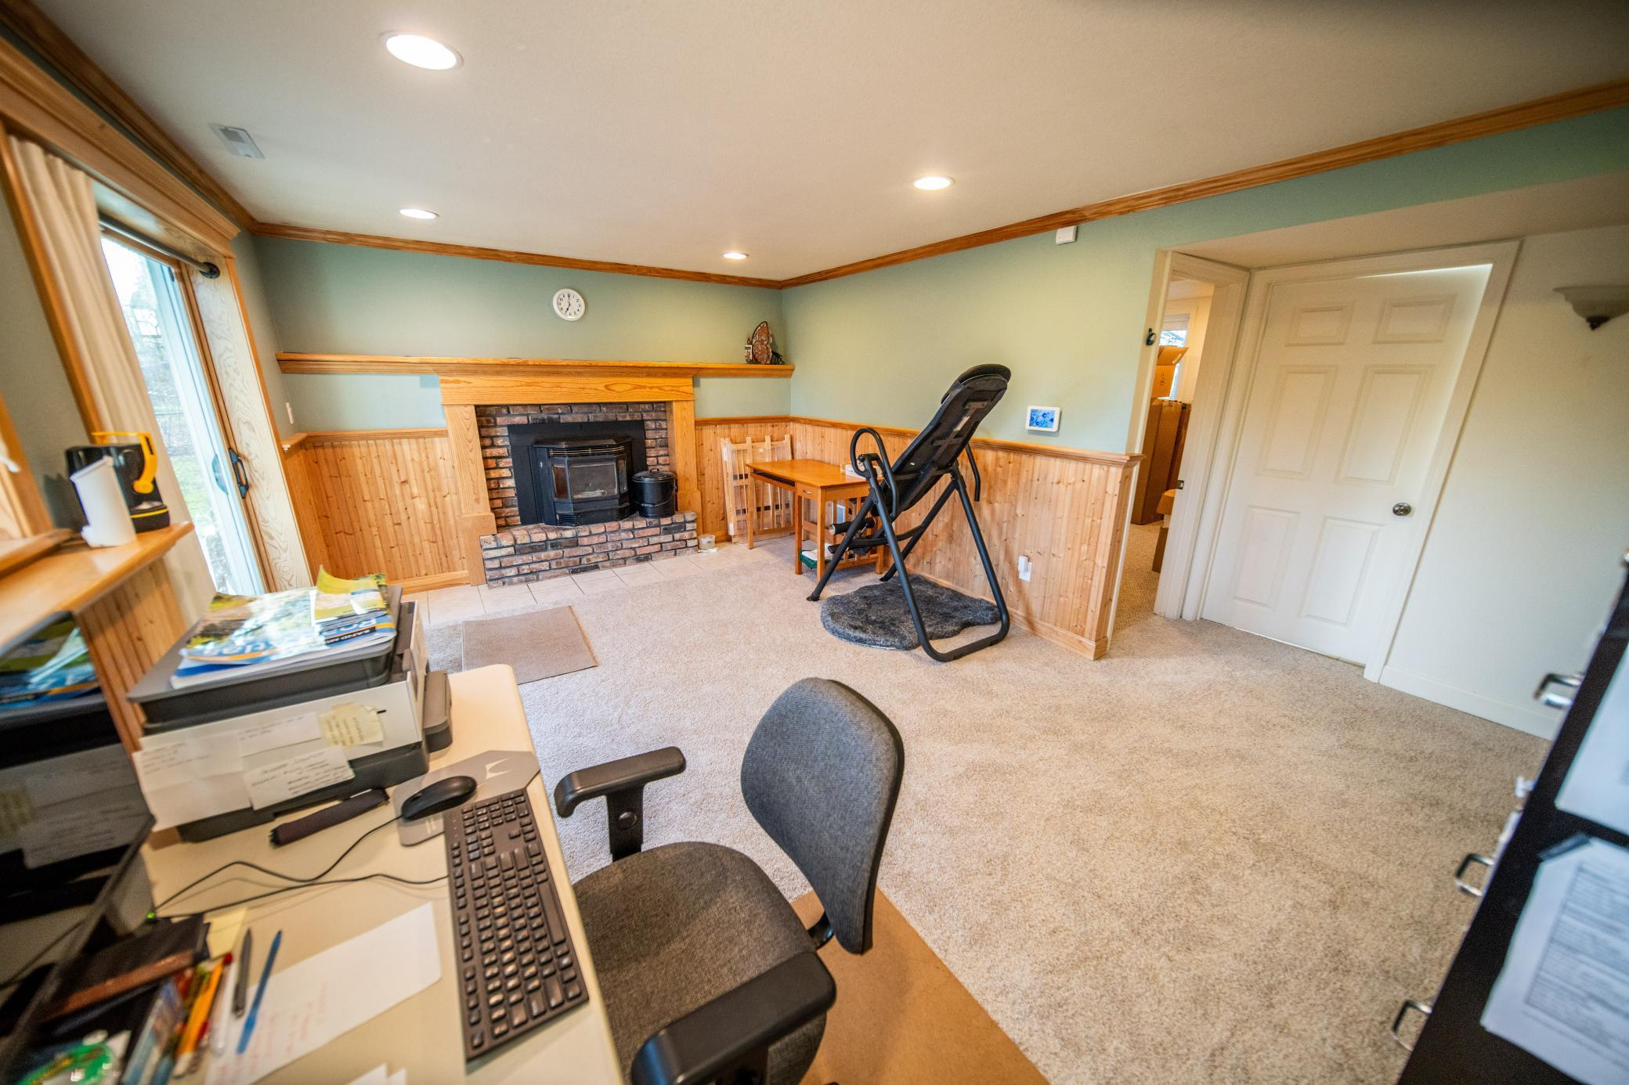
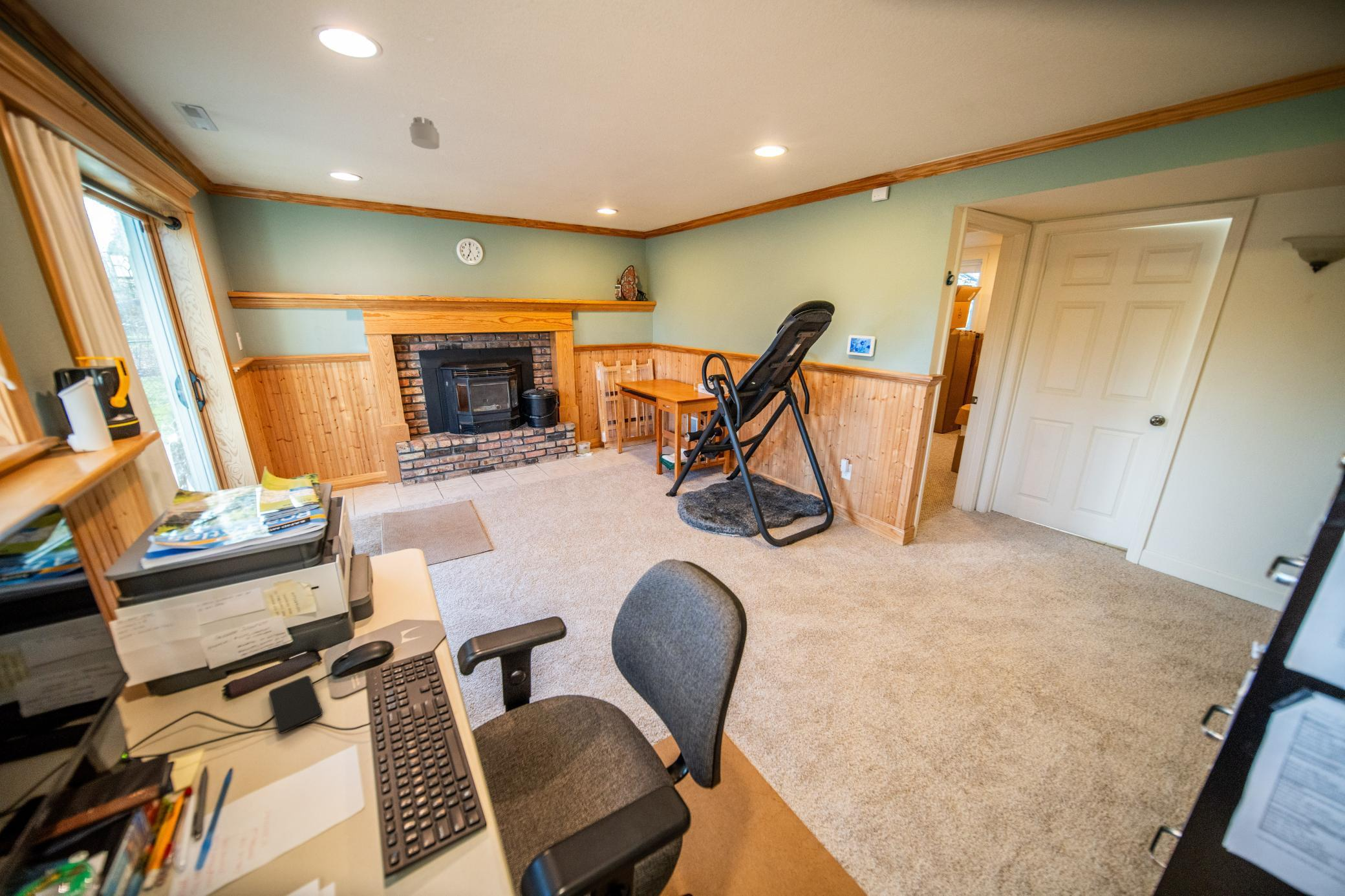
+ smoke detector (424, 133)
+ smartphone (295, 702)
